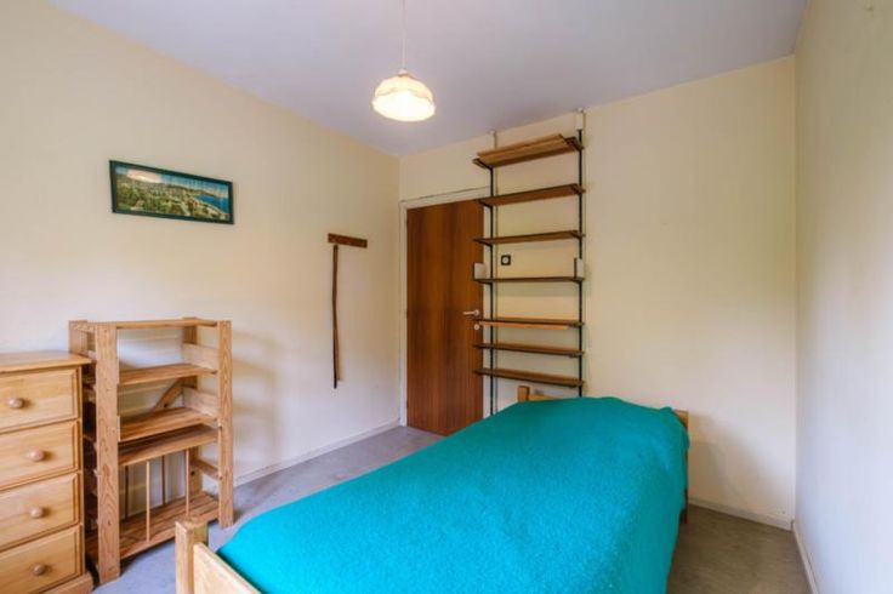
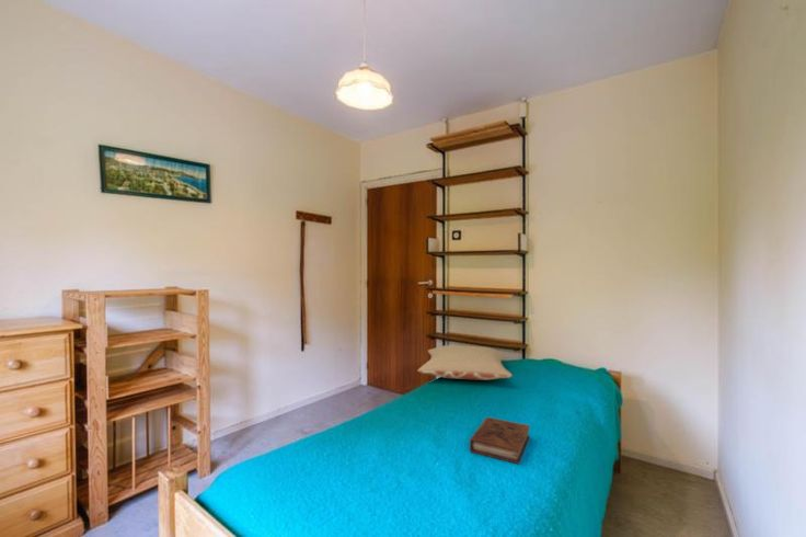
+ book (500, 437)
+ pillow (464, 362)
